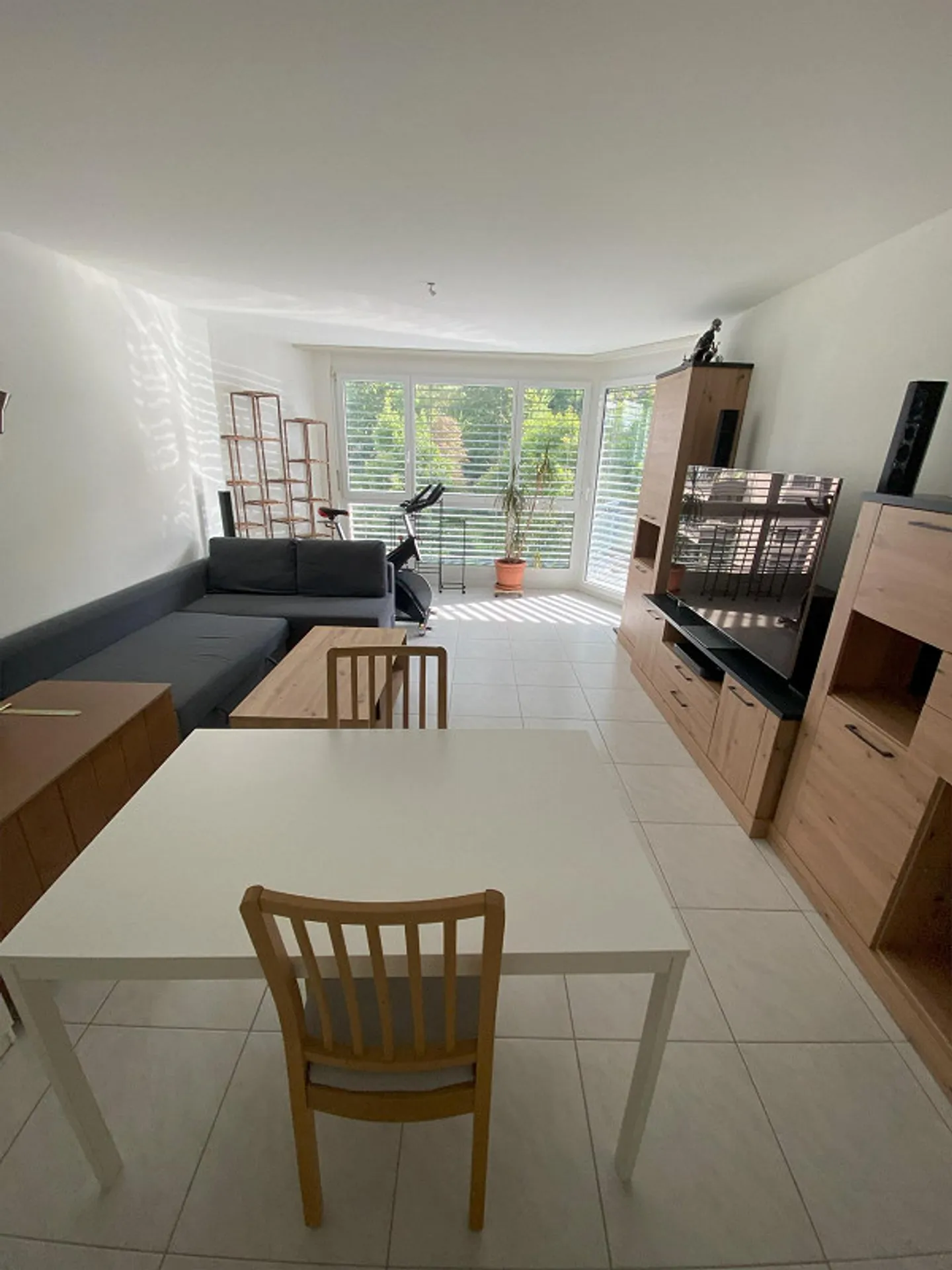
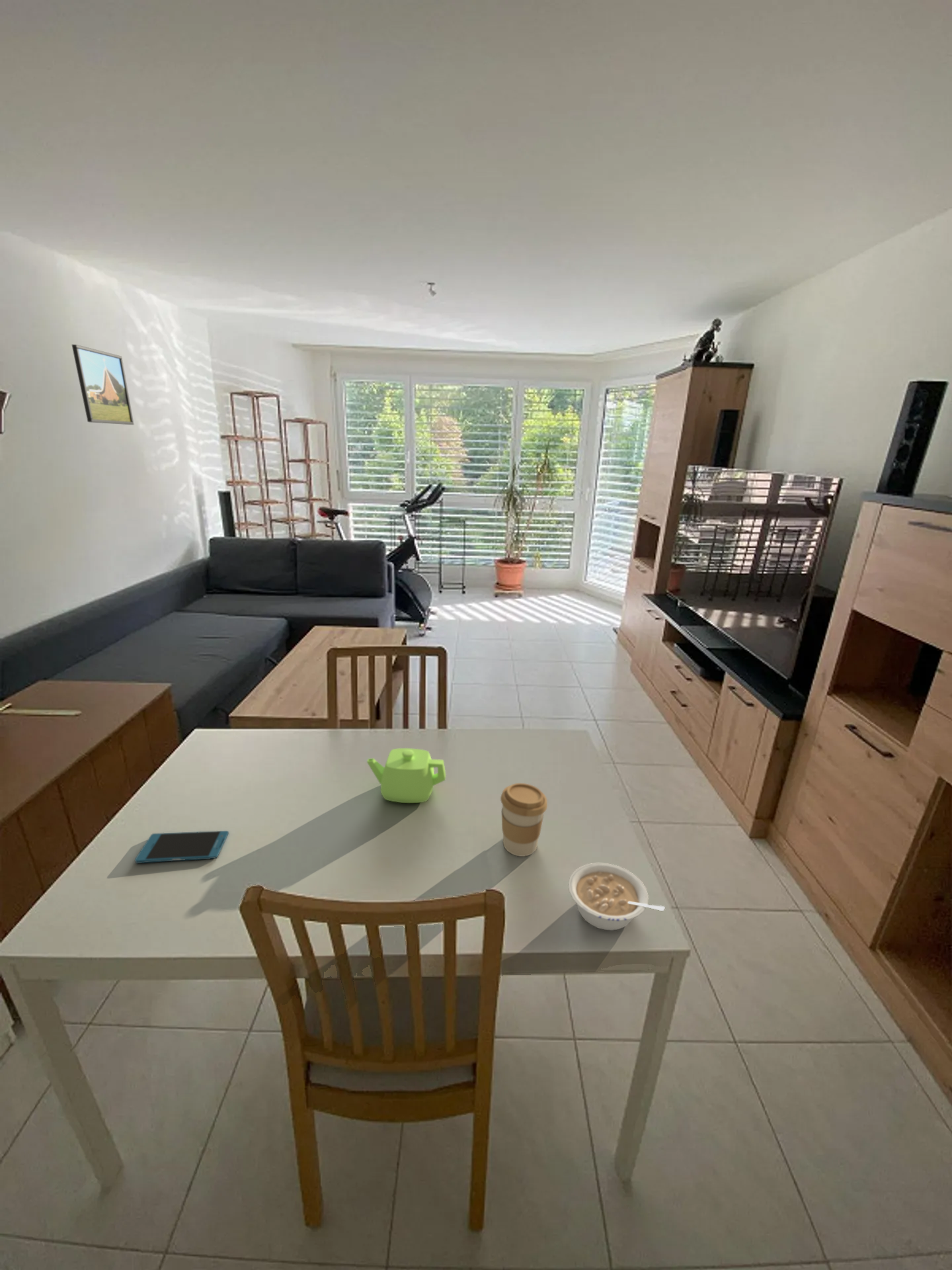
+ teapot (407, 772)
+ smartphone (183, 846)
+ coffee cup (522, 818)
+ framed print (105, 388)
+ legume (610, 898)
